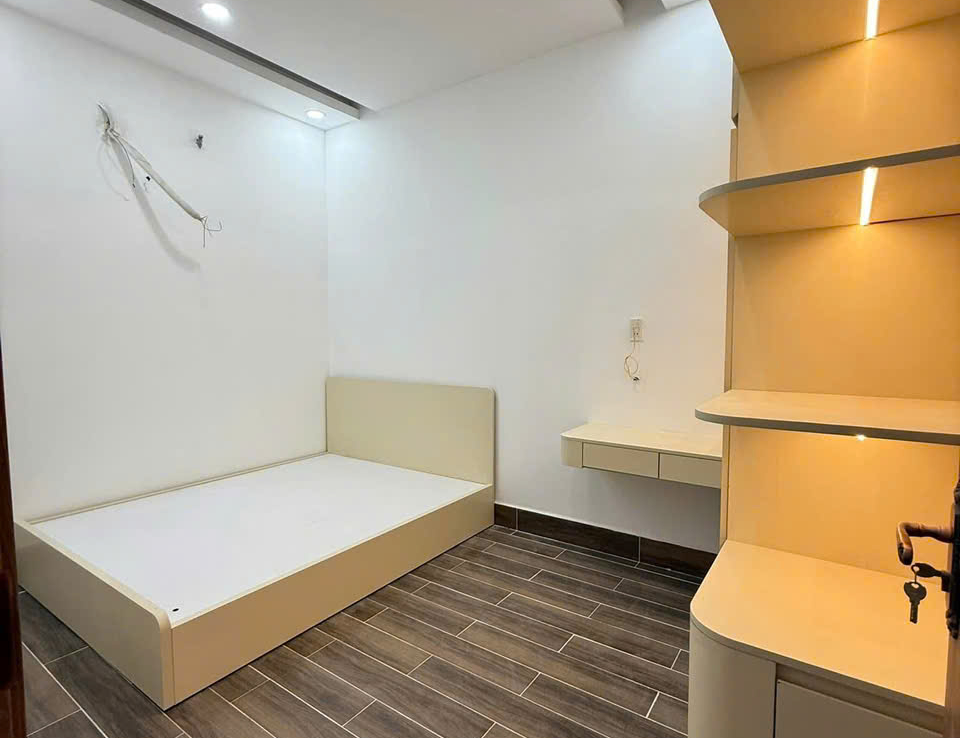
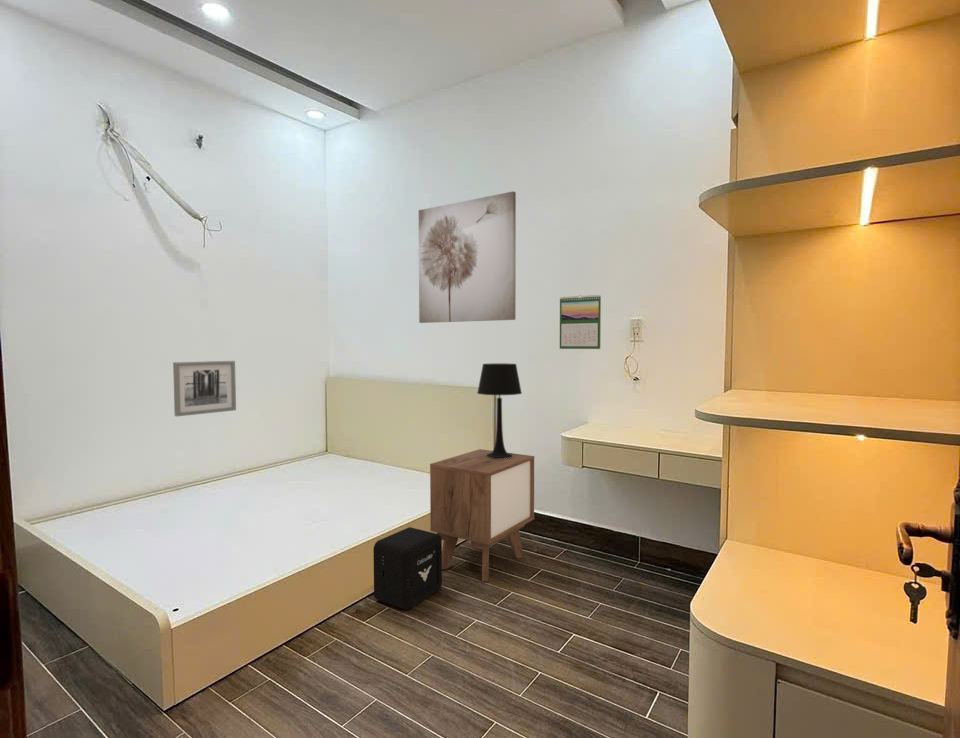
+ wall art (206, 387)
+ calendar (579, 322)
+ nightstand (481, 511)
+ table lamp (499, 409)
+ wall art (464, 261)
+ air purifier (409, 566)
